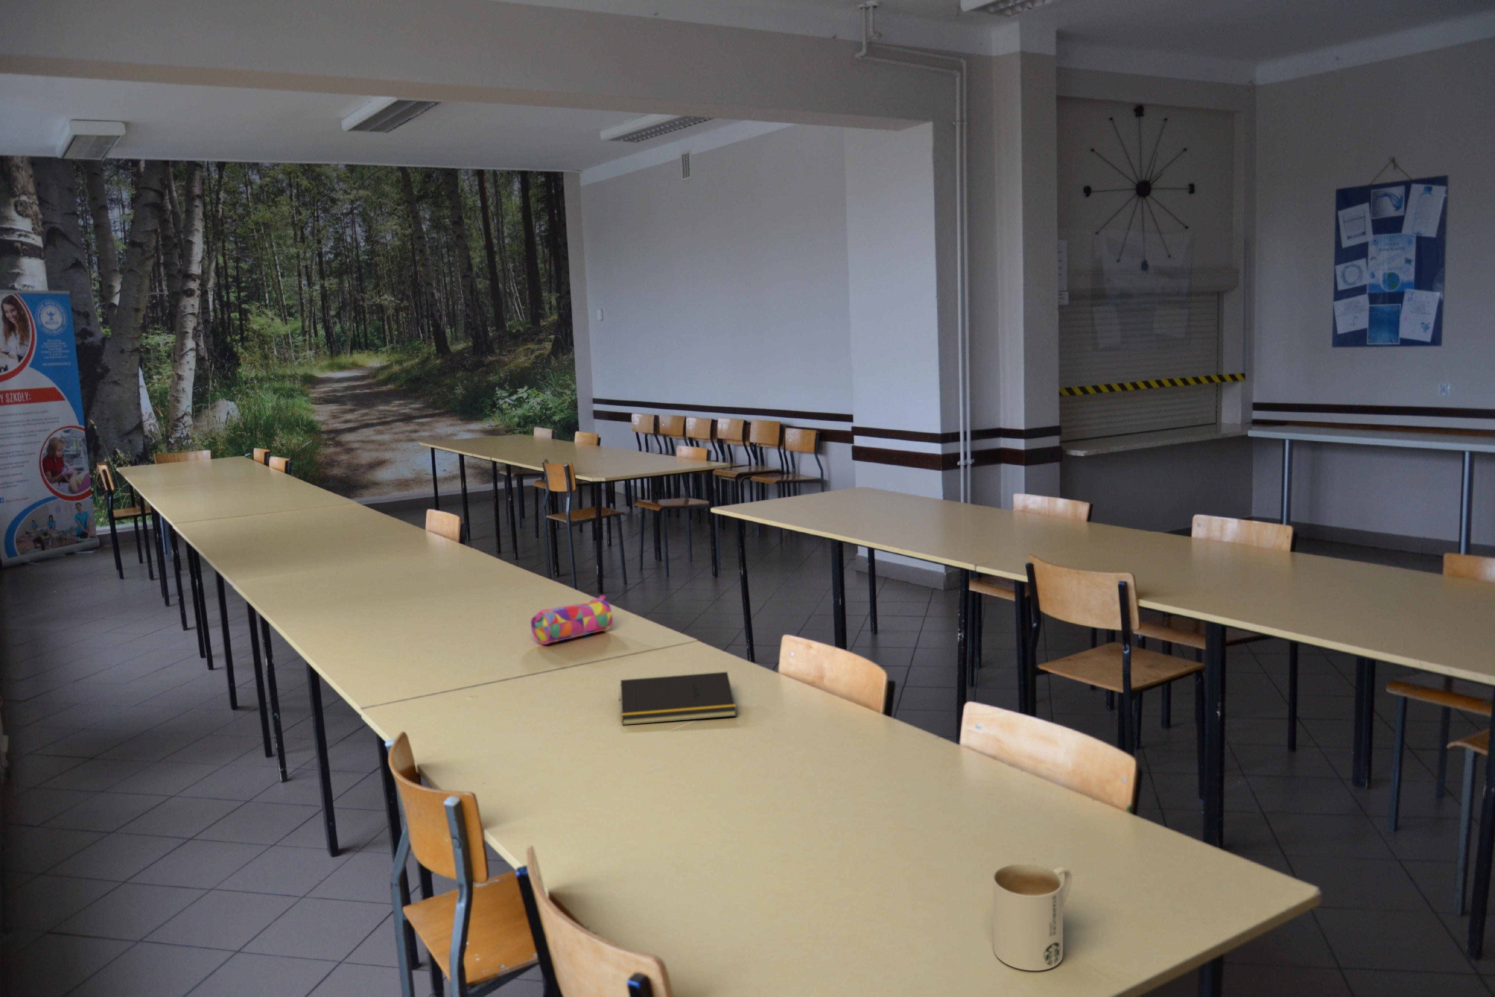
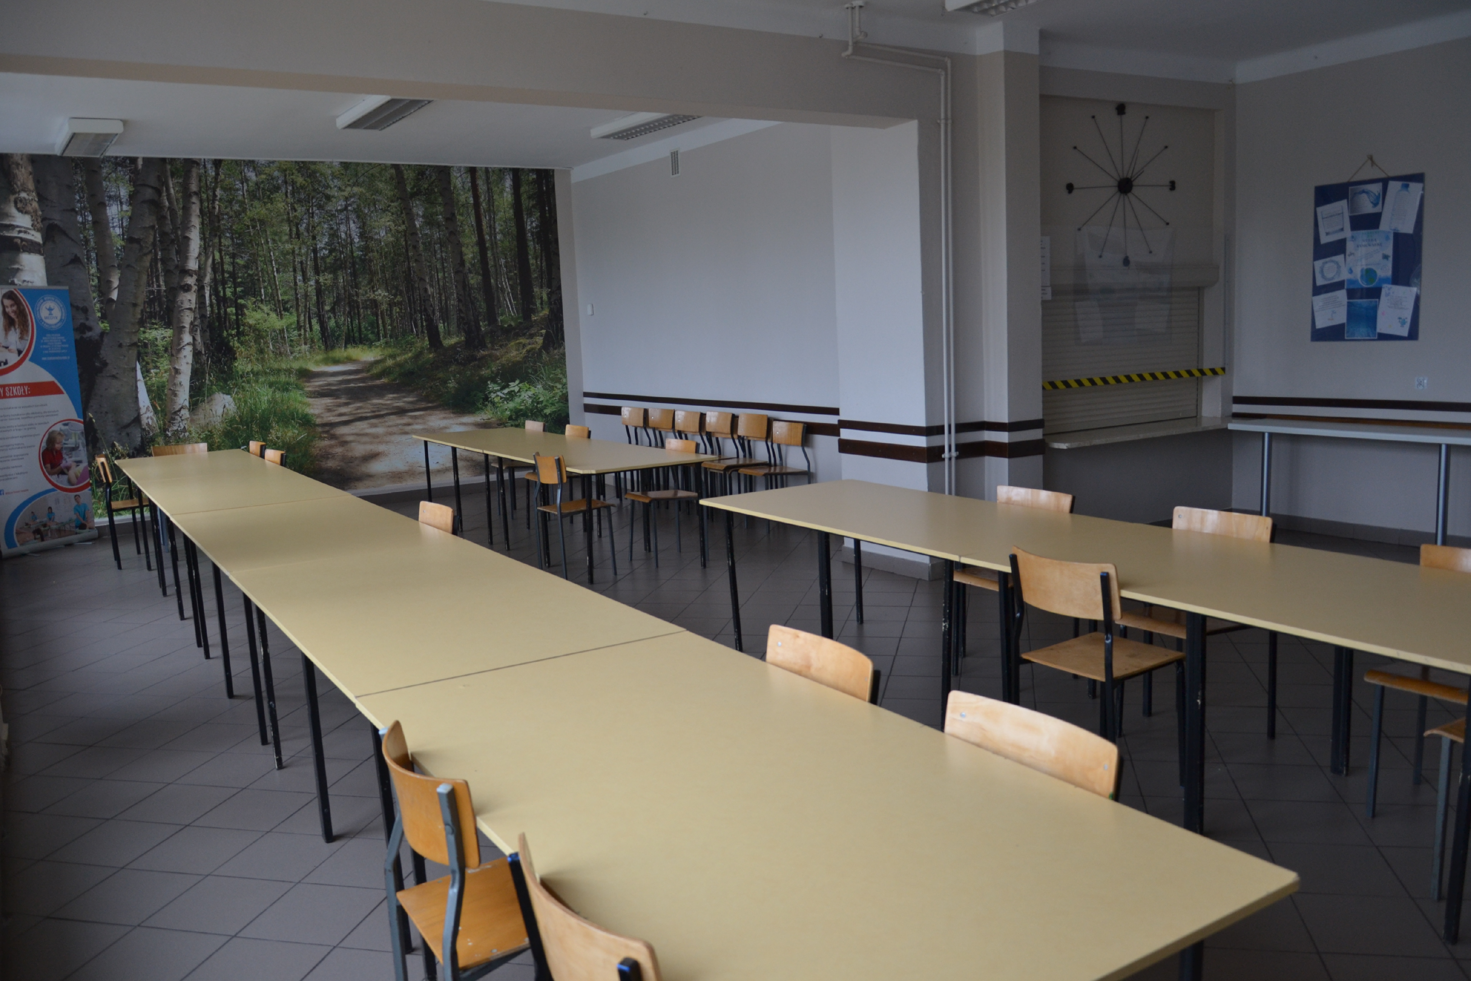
- notepad (676, 698)
- pencil case (573, 620)
- mug (1038, 910)
